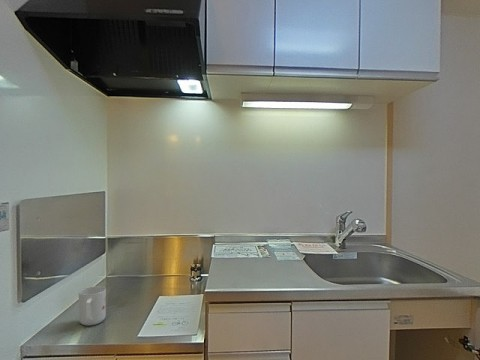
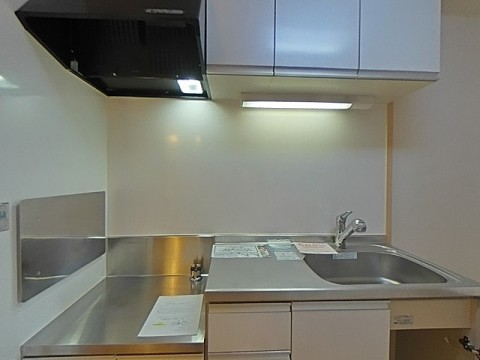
- mug (91, 307)
